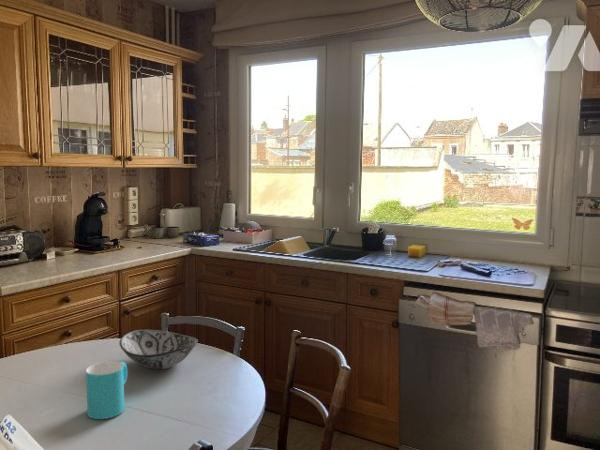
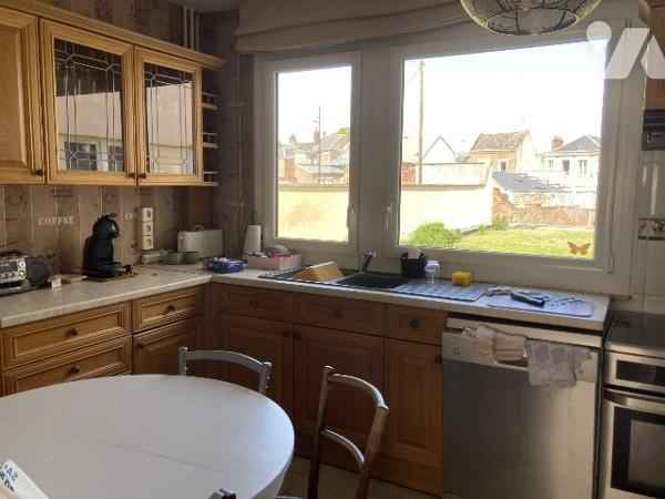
- cup (111, 387)
- decorative bowl (159, 351)
